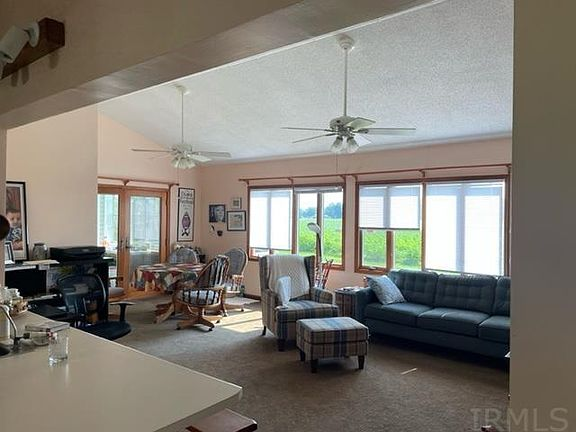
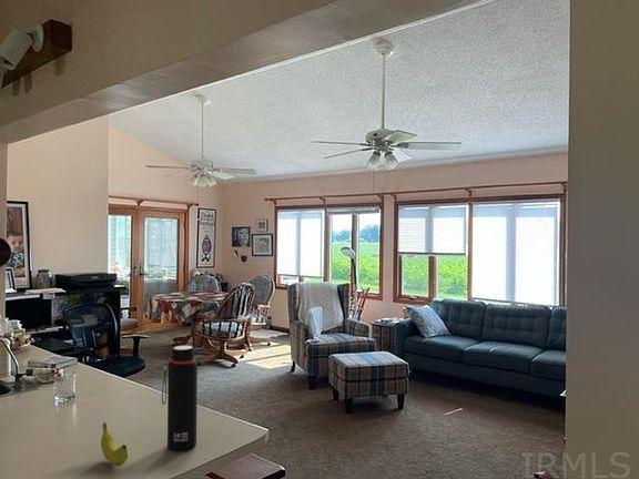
+ banana (113, 447)
+ water bottle (180, 396)
